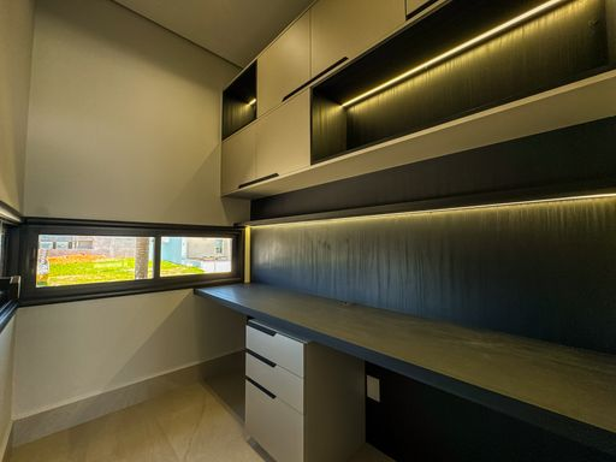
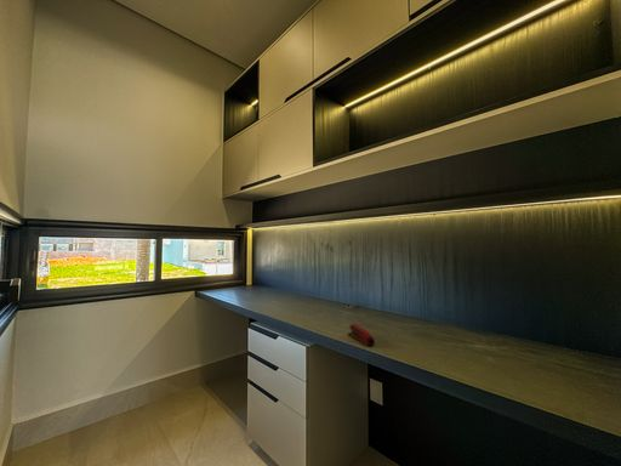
+ stapler (360, 333)
